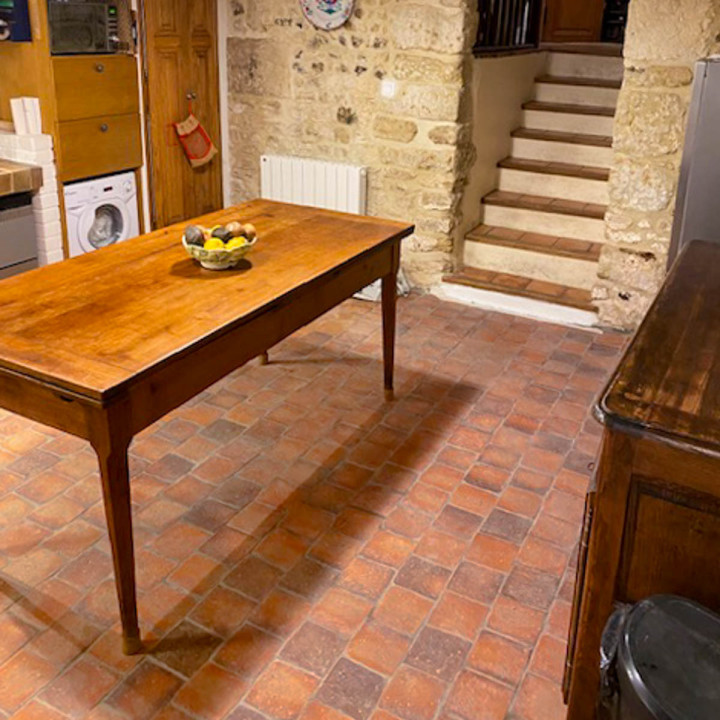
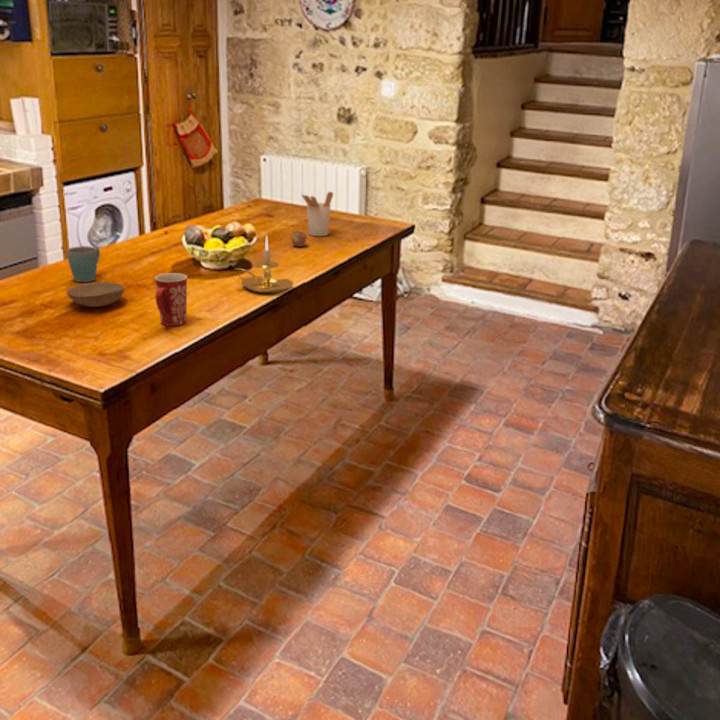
+ mug (86, 263)
+ apple (298, 238)
+ candle holder (263, 261)
+ mug (169, 301)
+ utensil holder (315, 213)
+ bowl (95, 295)
